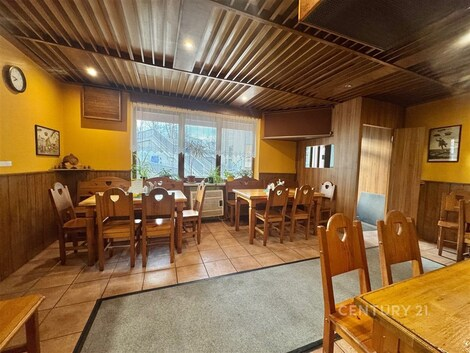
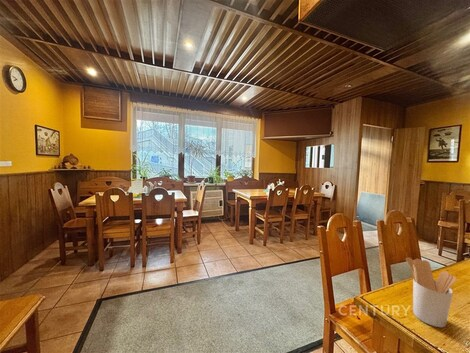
+ utensil holder (425, 288)
